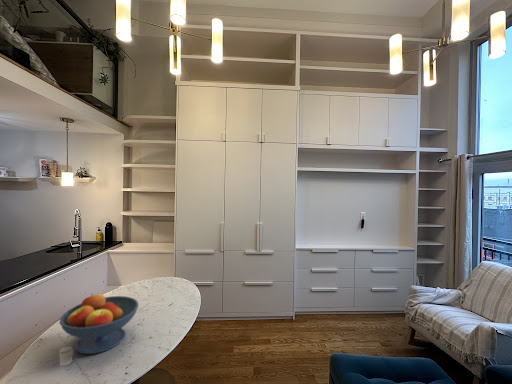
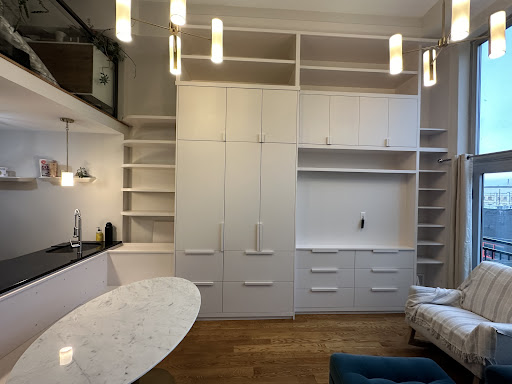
- fruit bowl (101, 319)
